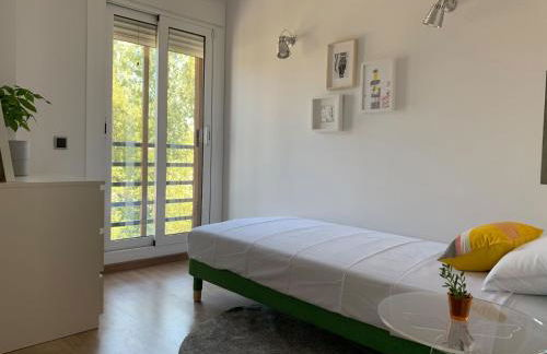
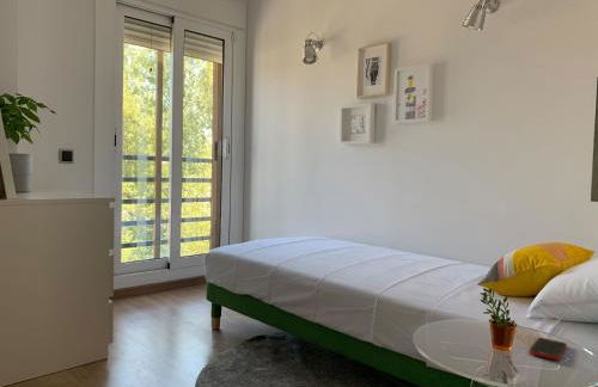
+ cell phone (548, 348)
